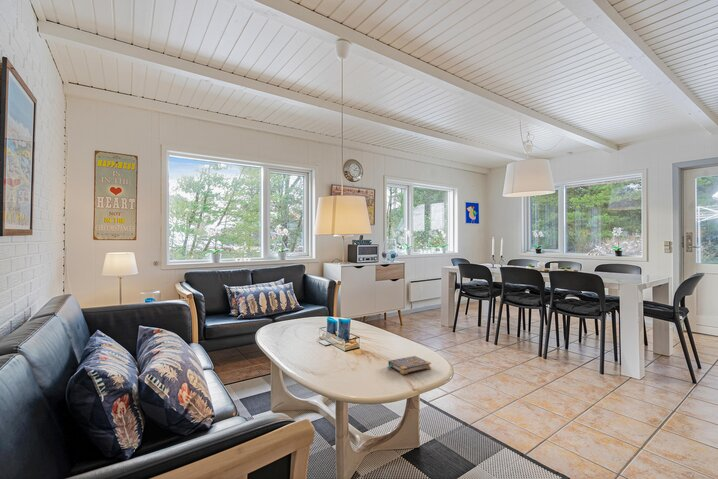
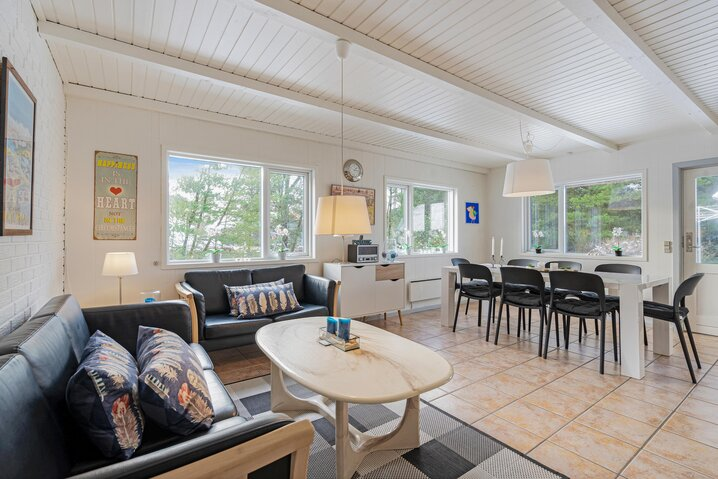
- book (409, 364)
